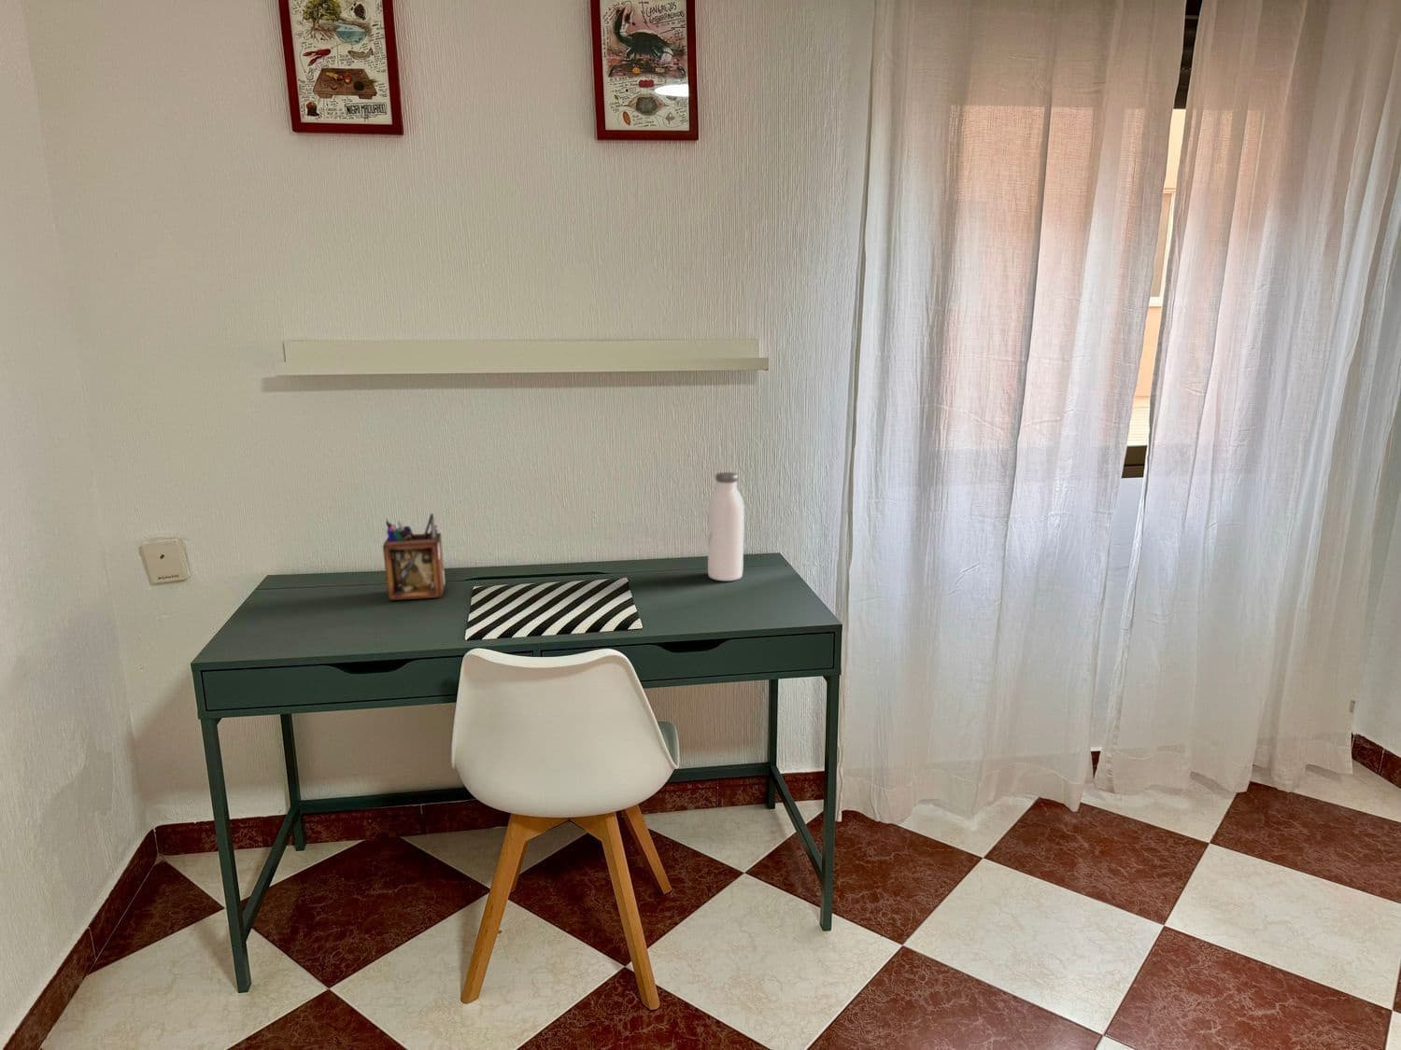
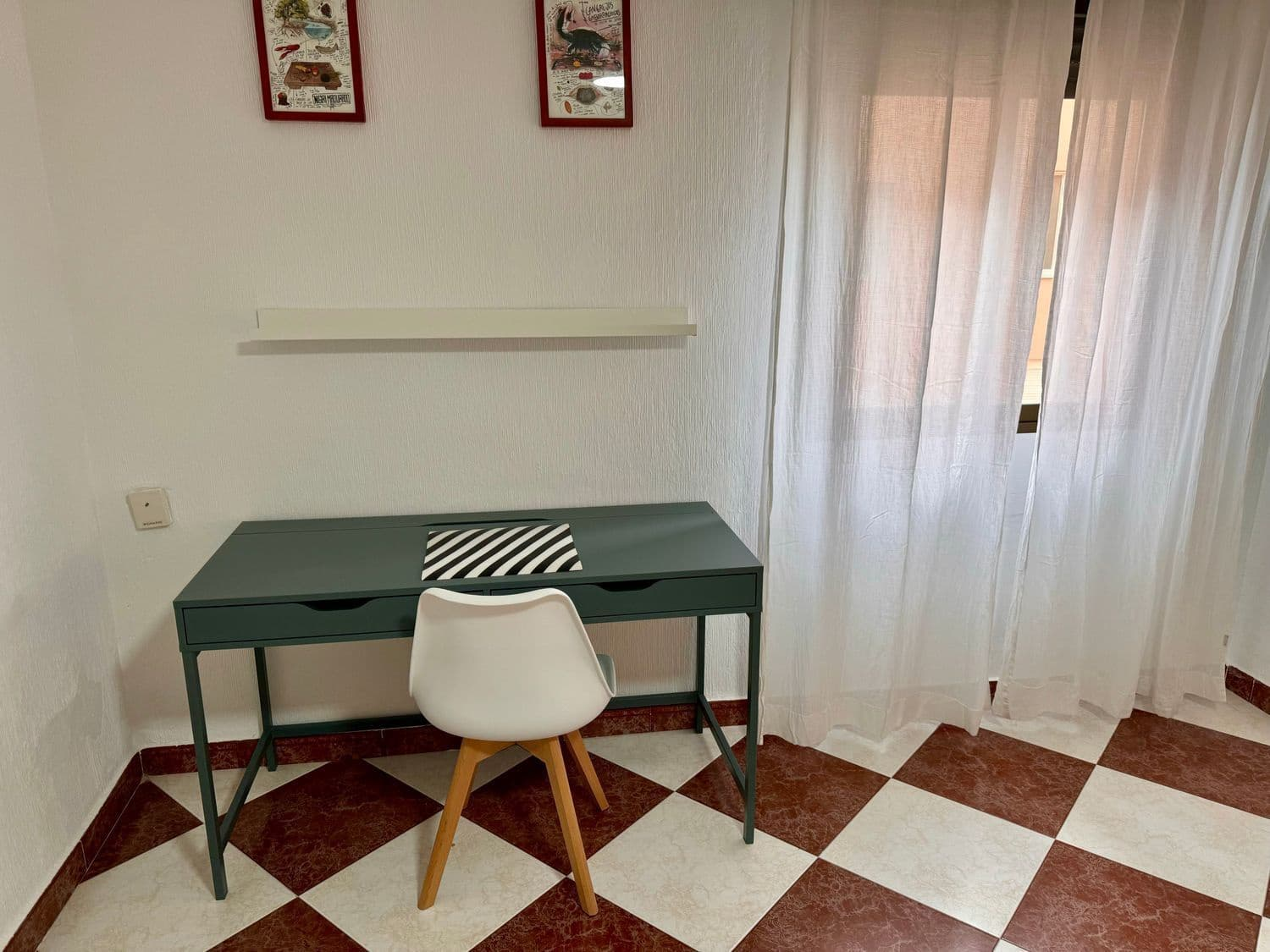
- desk organizer (414, 556)
- water bottle (726, 525)
